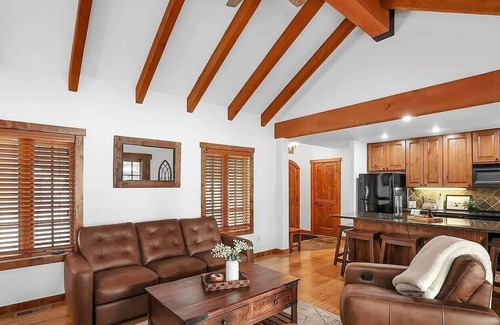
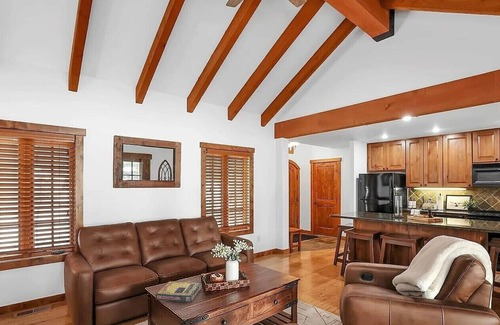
+ video game box (179, 291)
